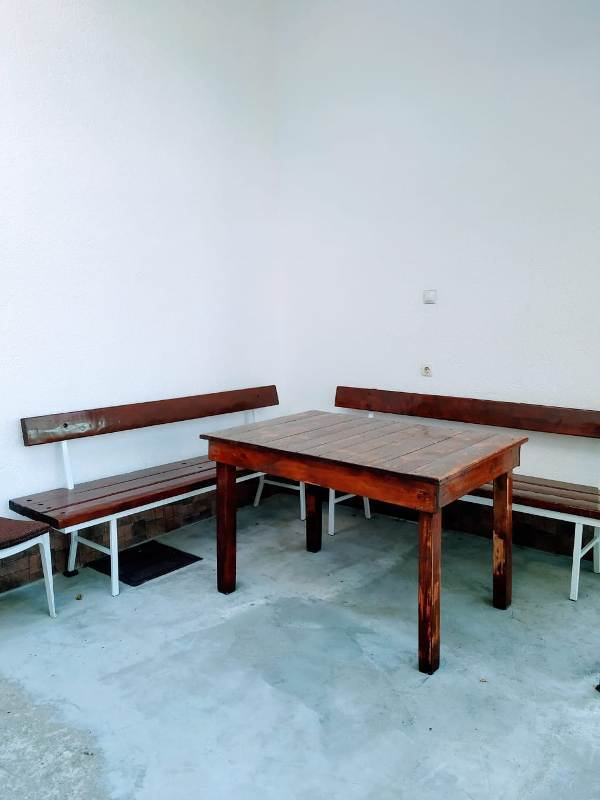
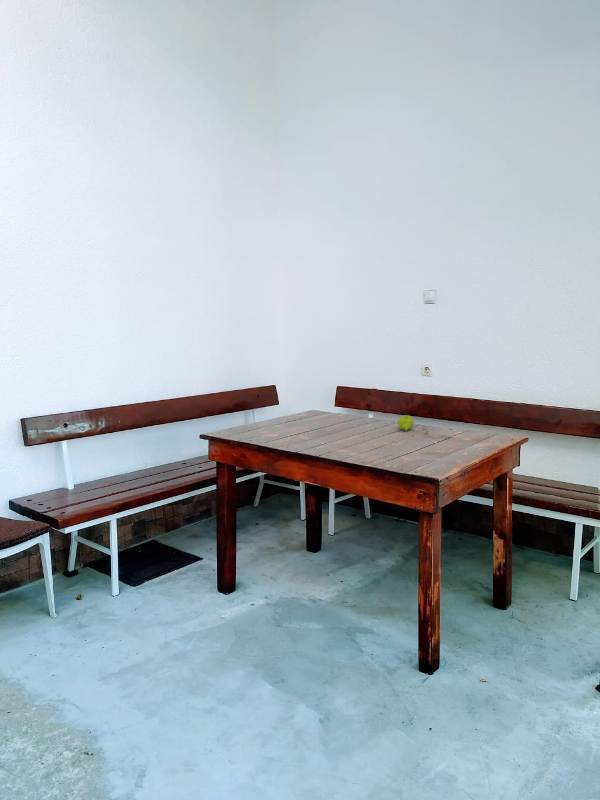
+ fruit (404, 422)
